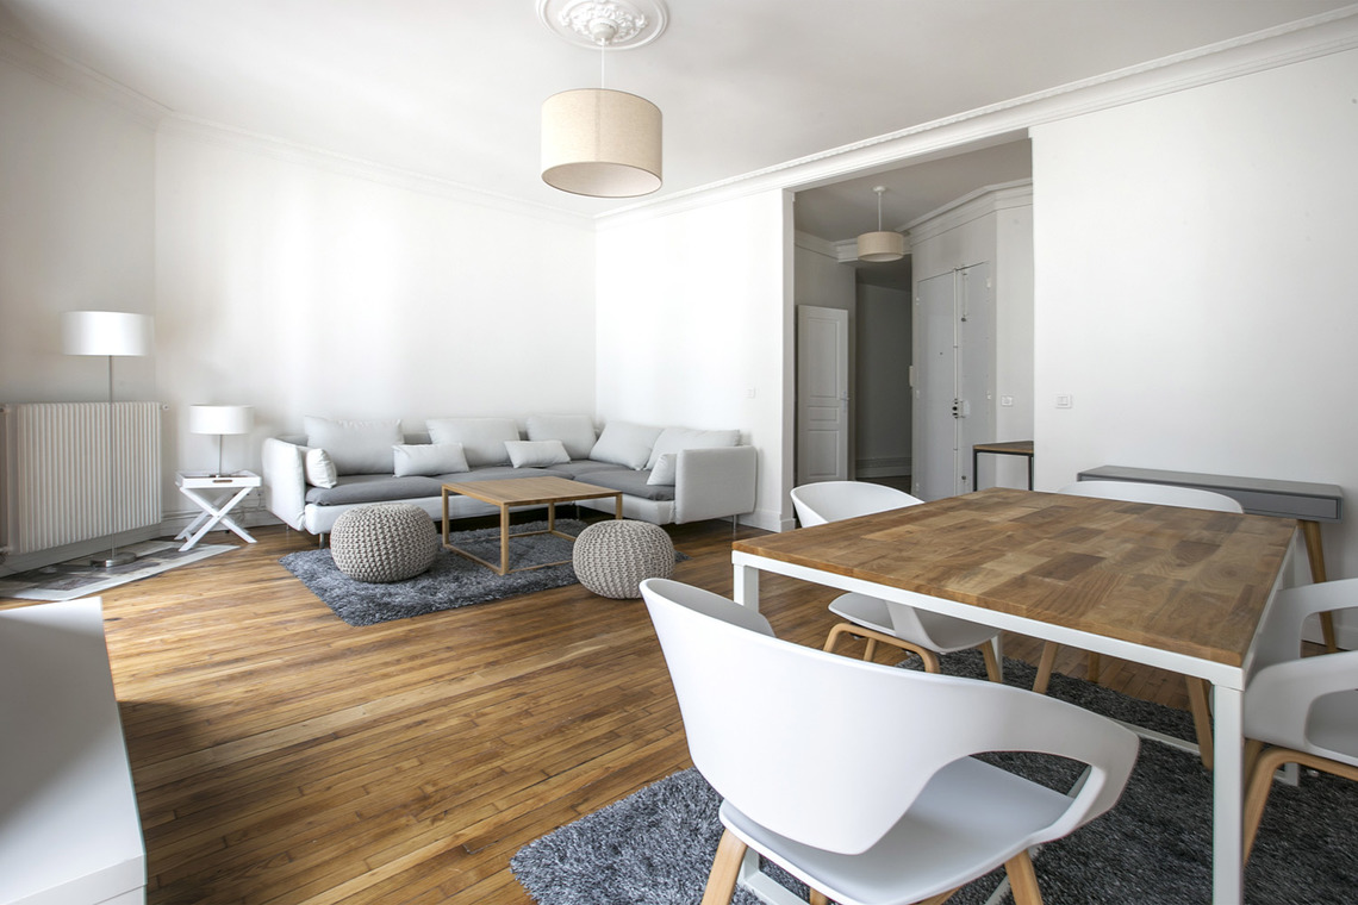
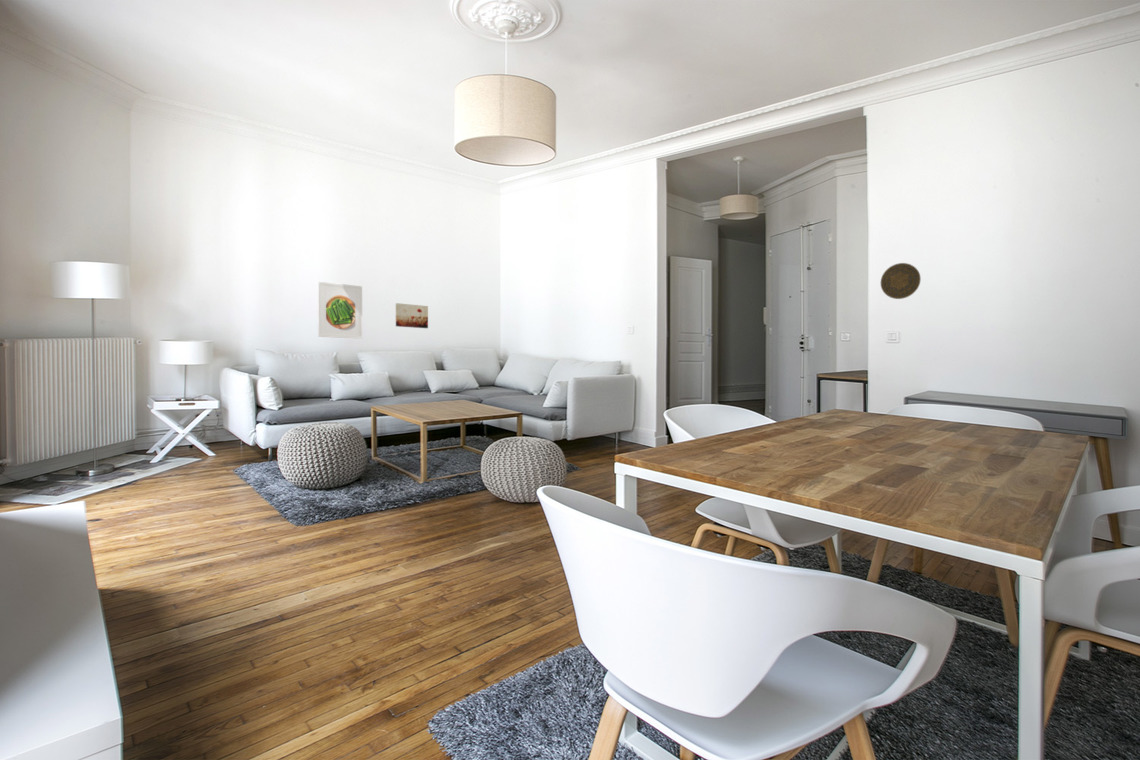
+ wall art (412, 316)
+ decorative plate (899, 280)
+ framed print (340, 311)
